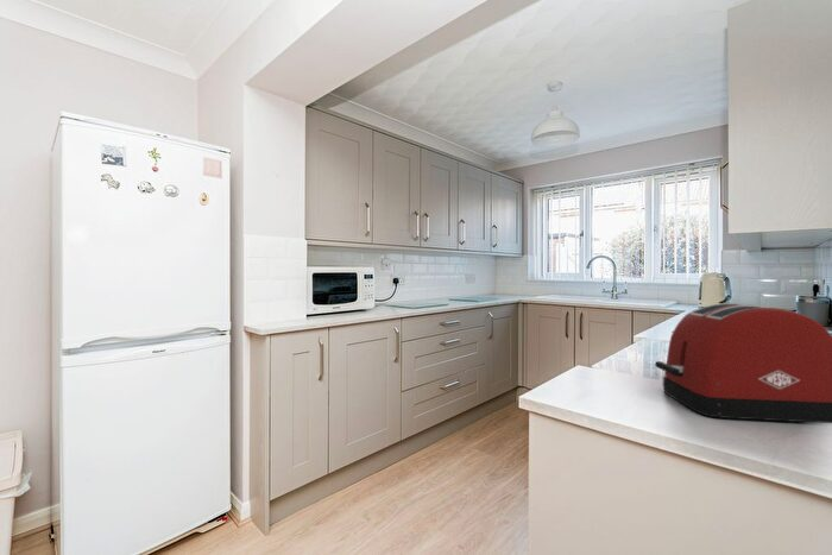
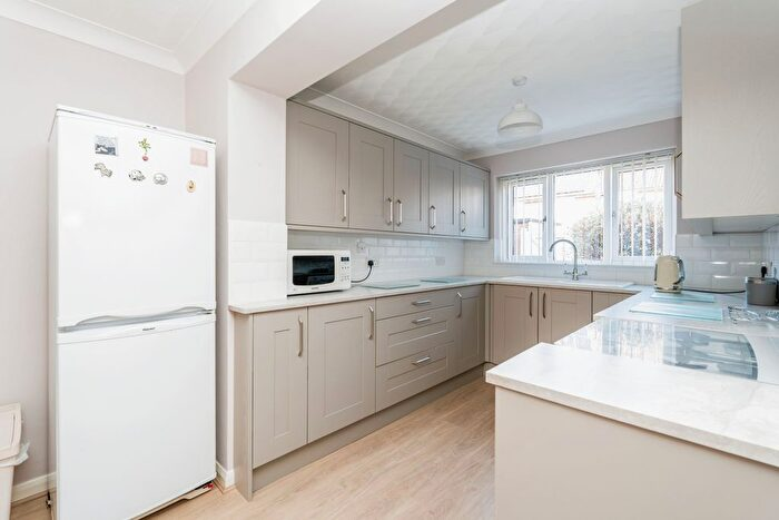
- toaster (745, 354)
